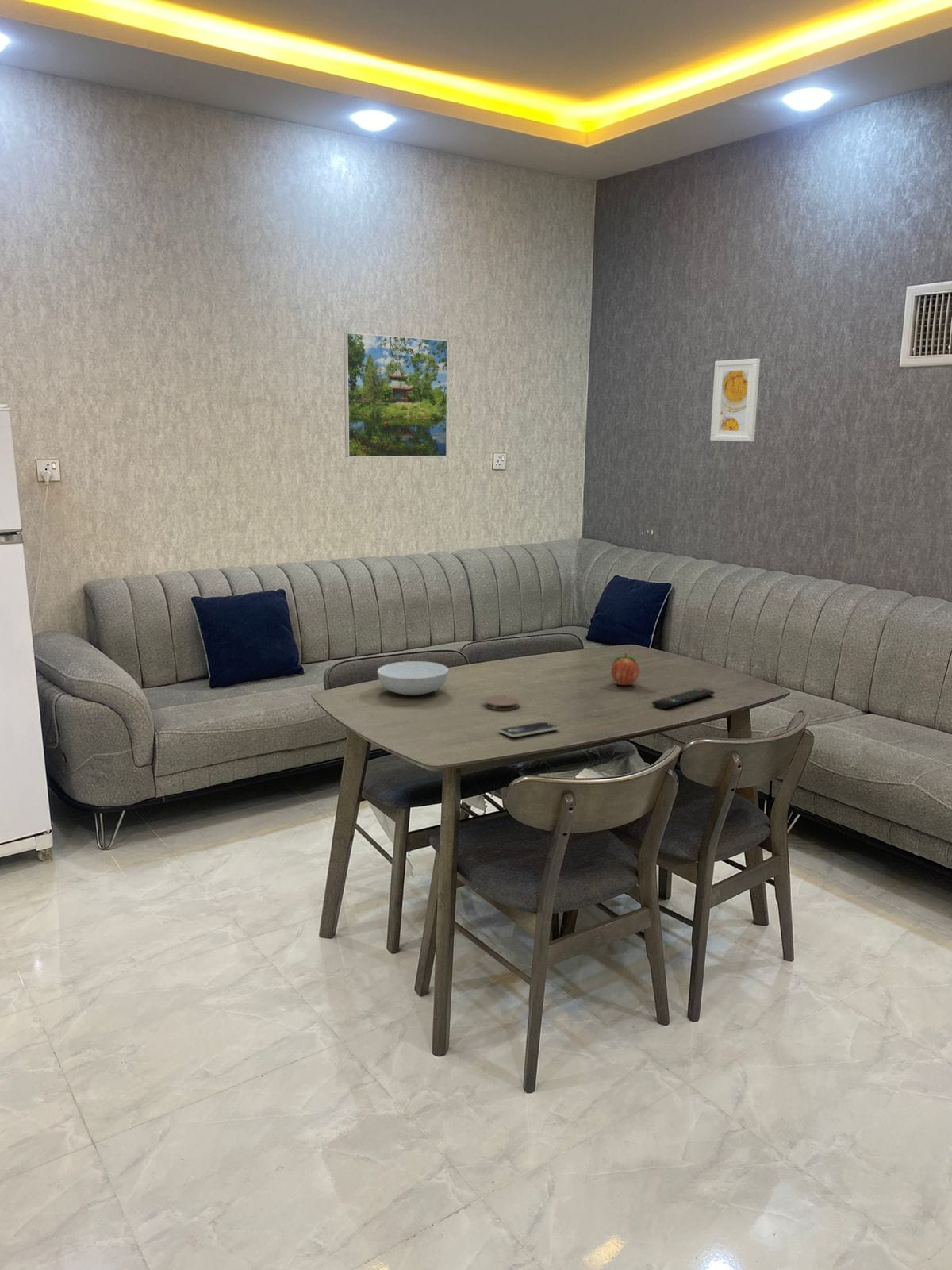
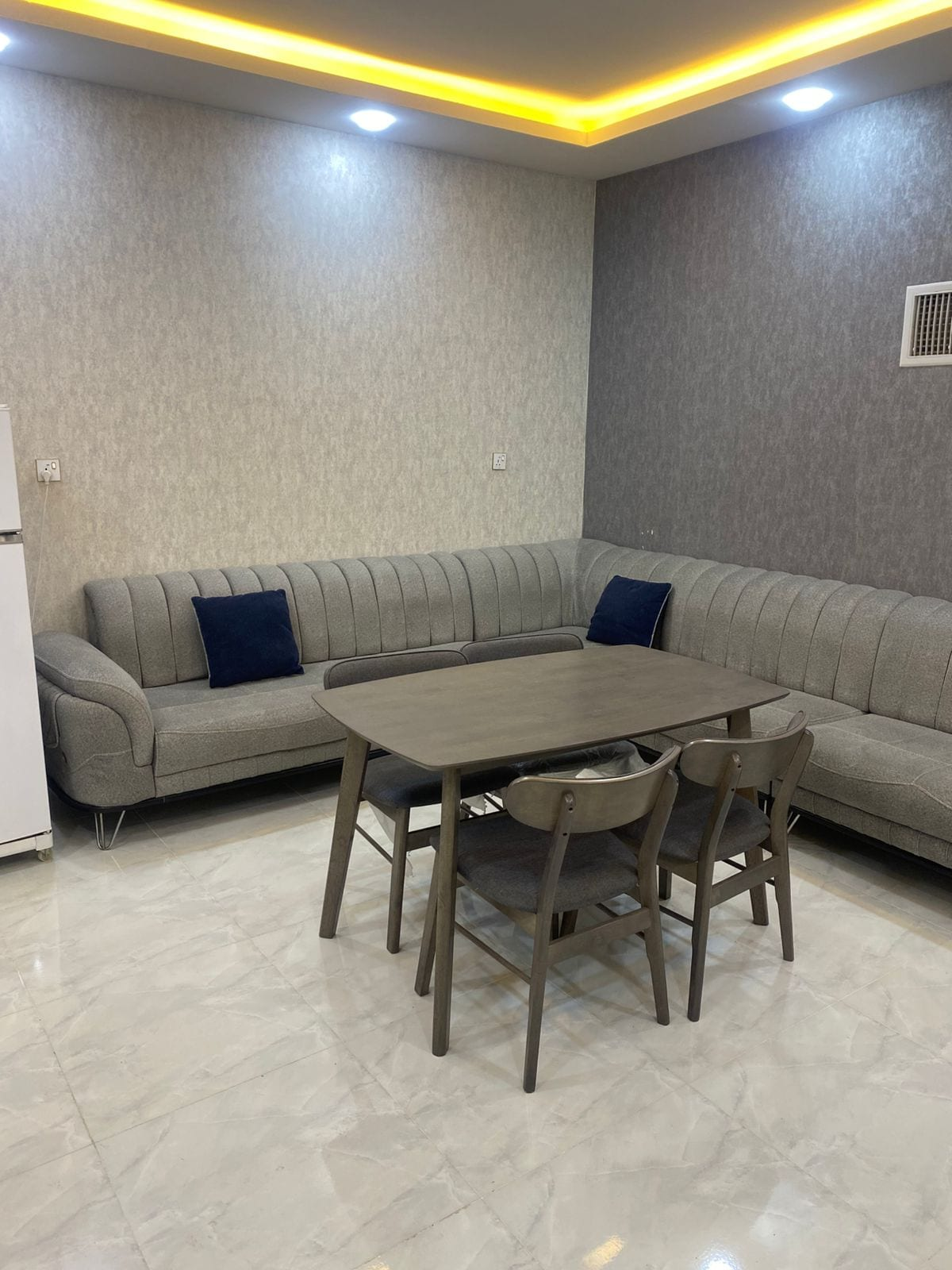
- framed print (397, 397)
- remote control (684, 698)
- smartphone (528, 729)
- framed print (734, 400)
- coaster (501, 702)
- serving bowl (413, 680)
- fruit (624, 668)
